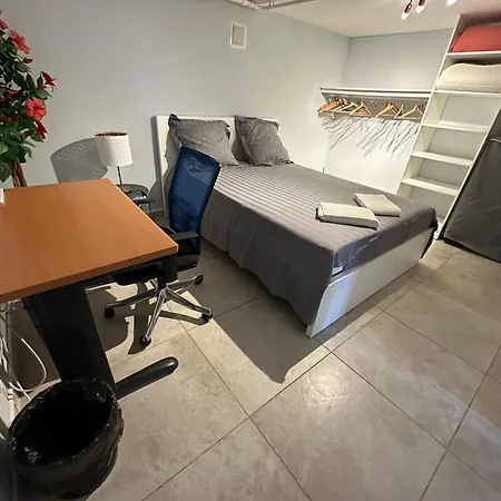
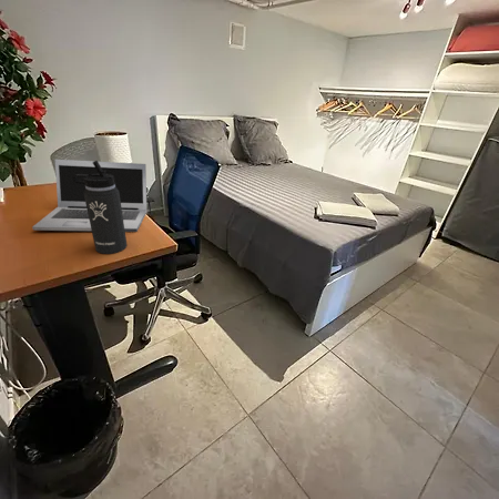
+ laptop (84, 191)
+ thermos bottle (100, 206)
